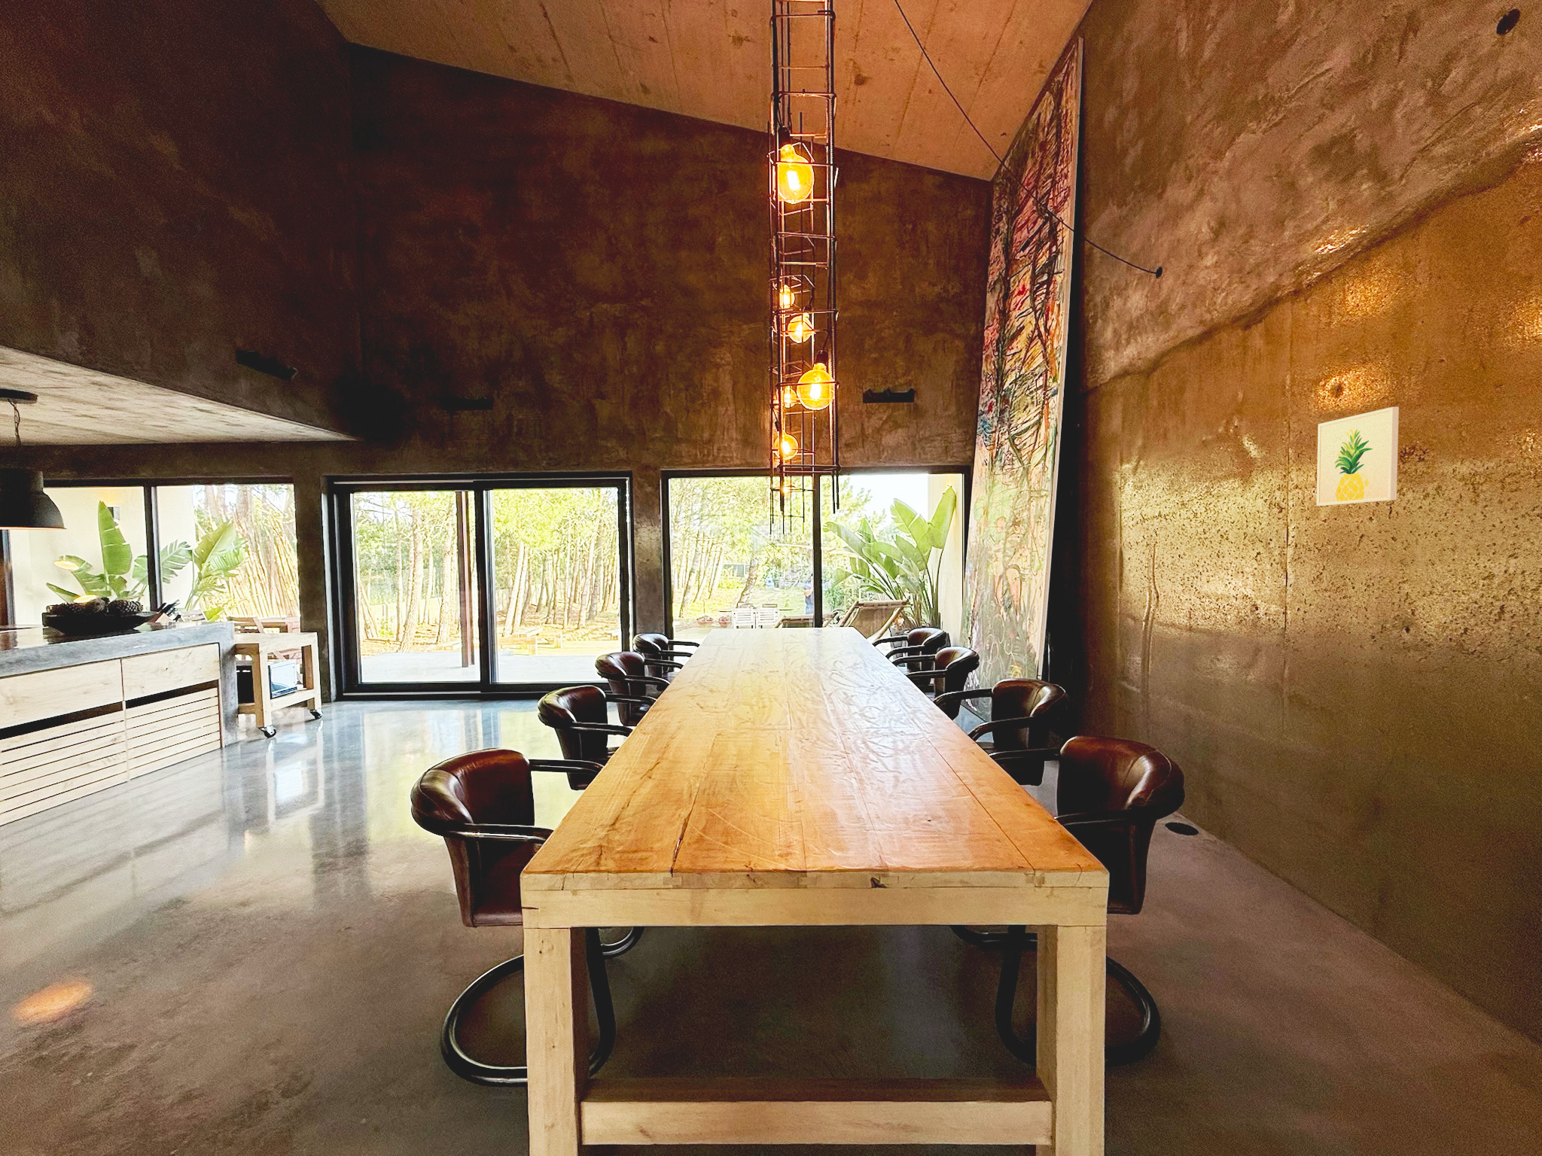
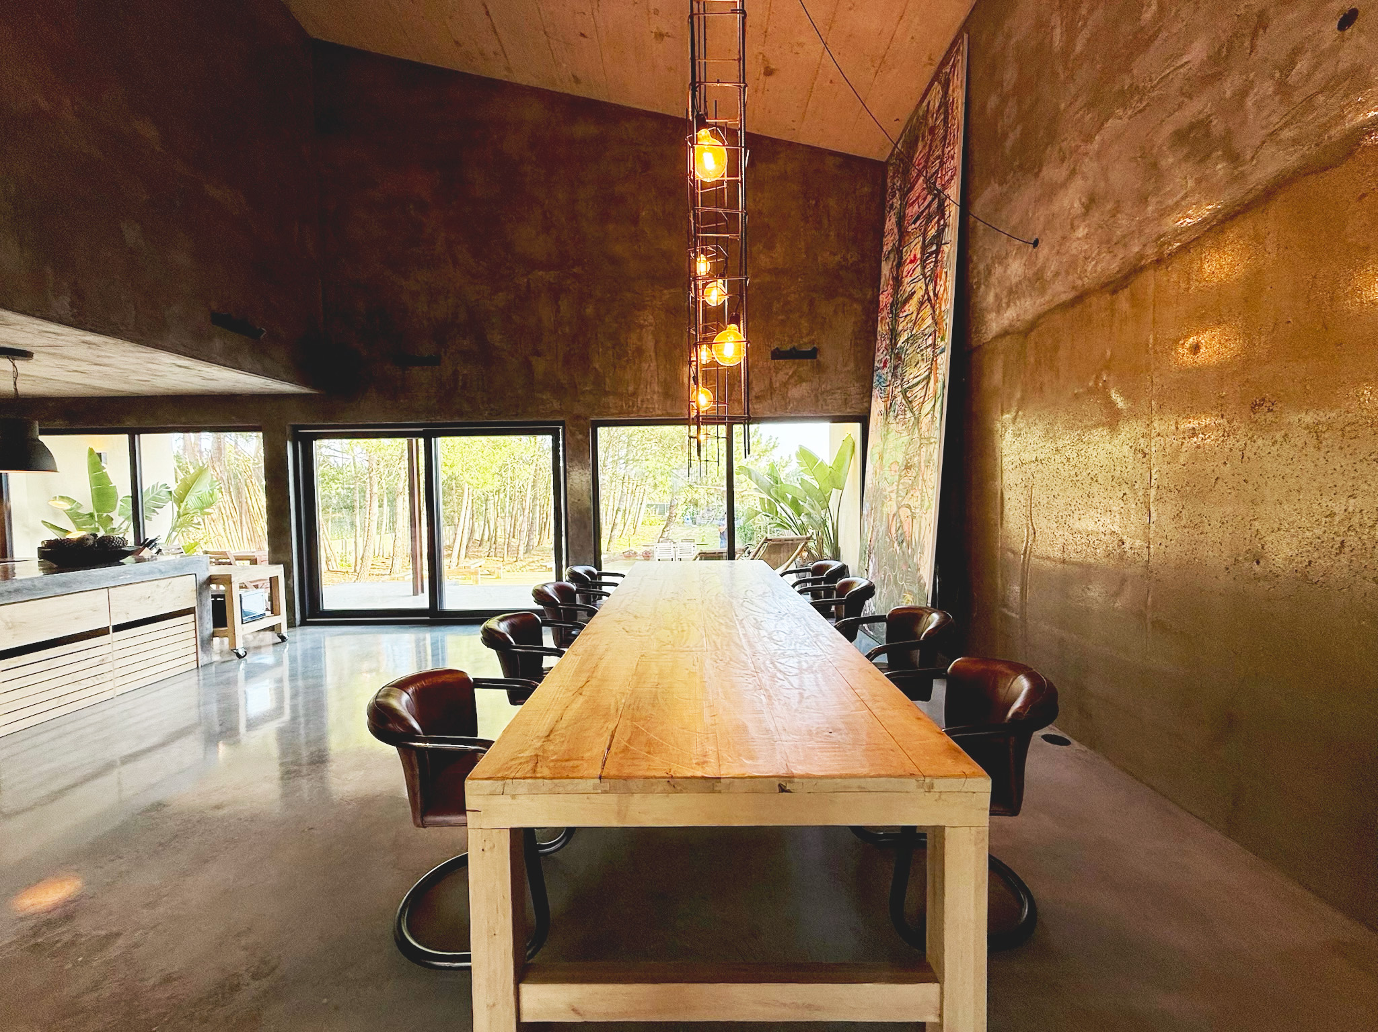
- wall art (1355, 459)
